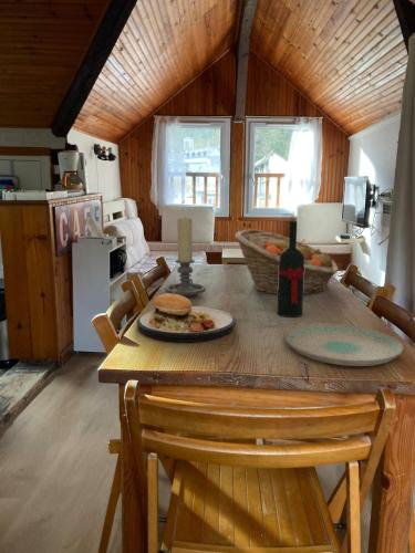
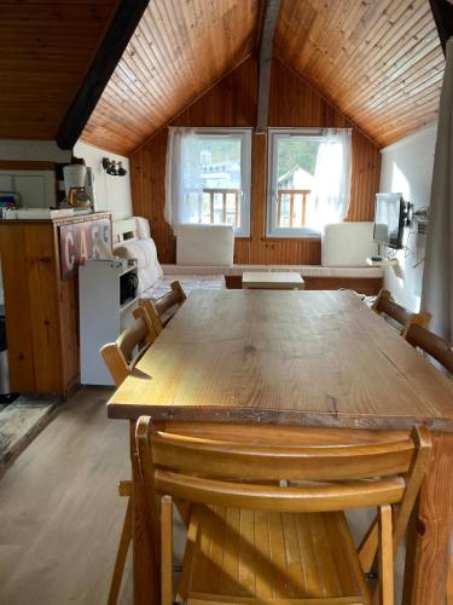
- plate (186, 301)
- candle holder (186, 255)
- fruit basket (279, 259)
- plate (341, 343)
- wine bottle (292, 267)
